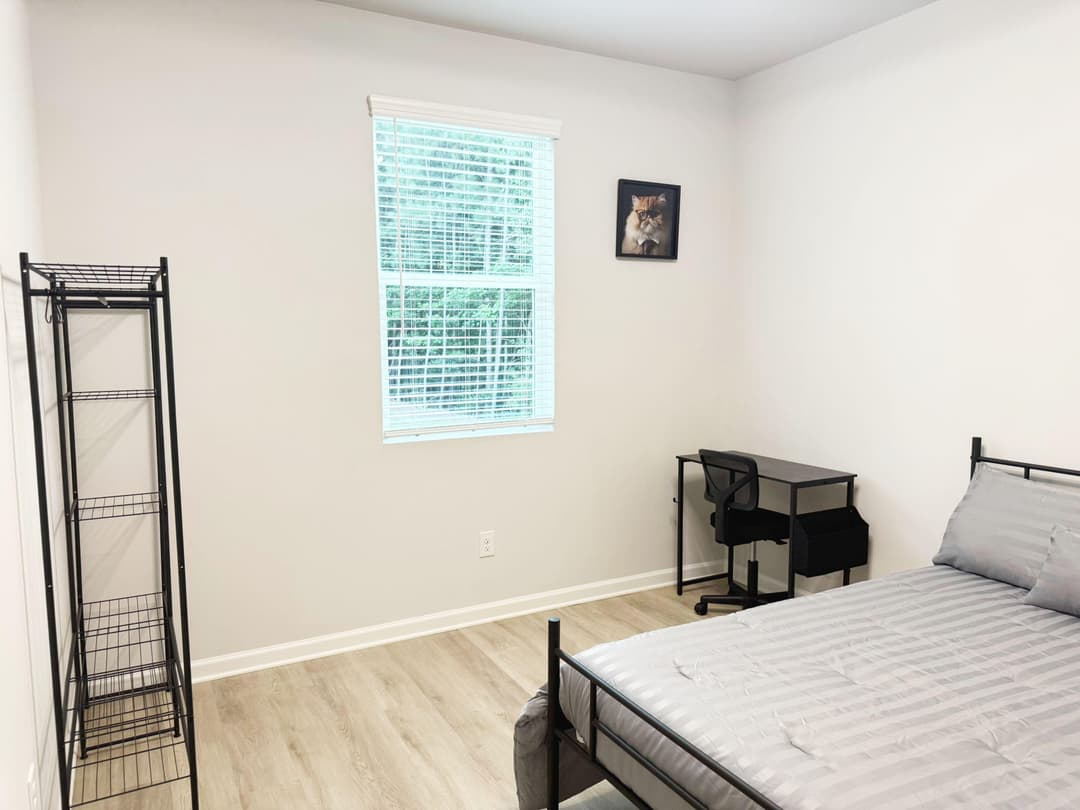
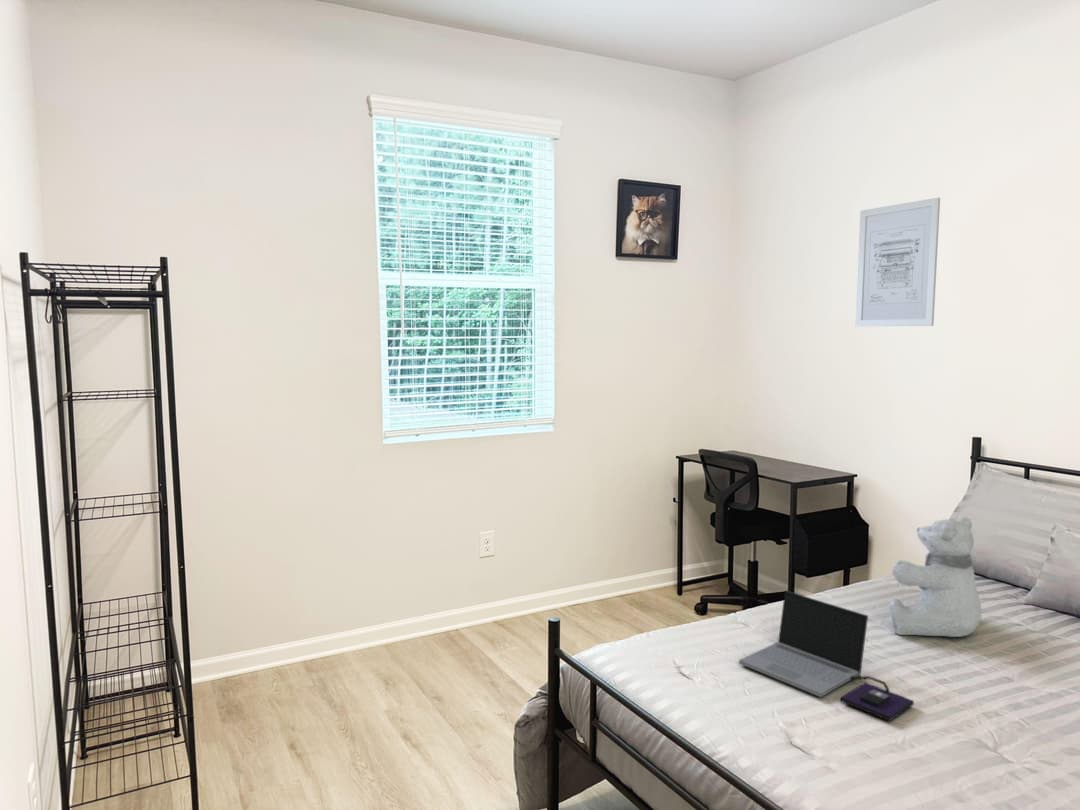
+ laptop computer (830, 650)
+ wall art (895, 265)
+ teddy bear (926, 571)
